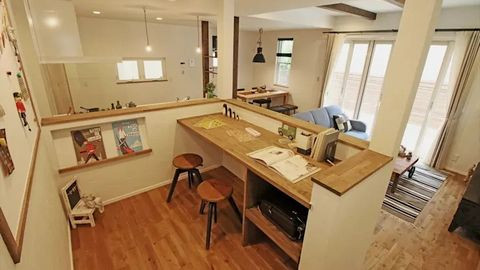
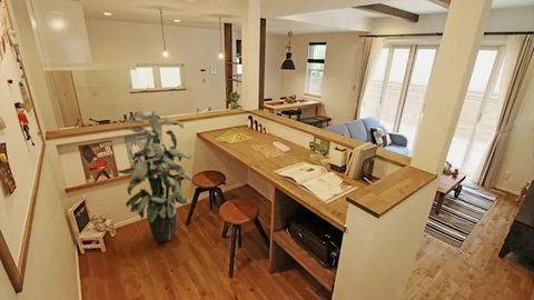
+ indoor plant (156, 178)
